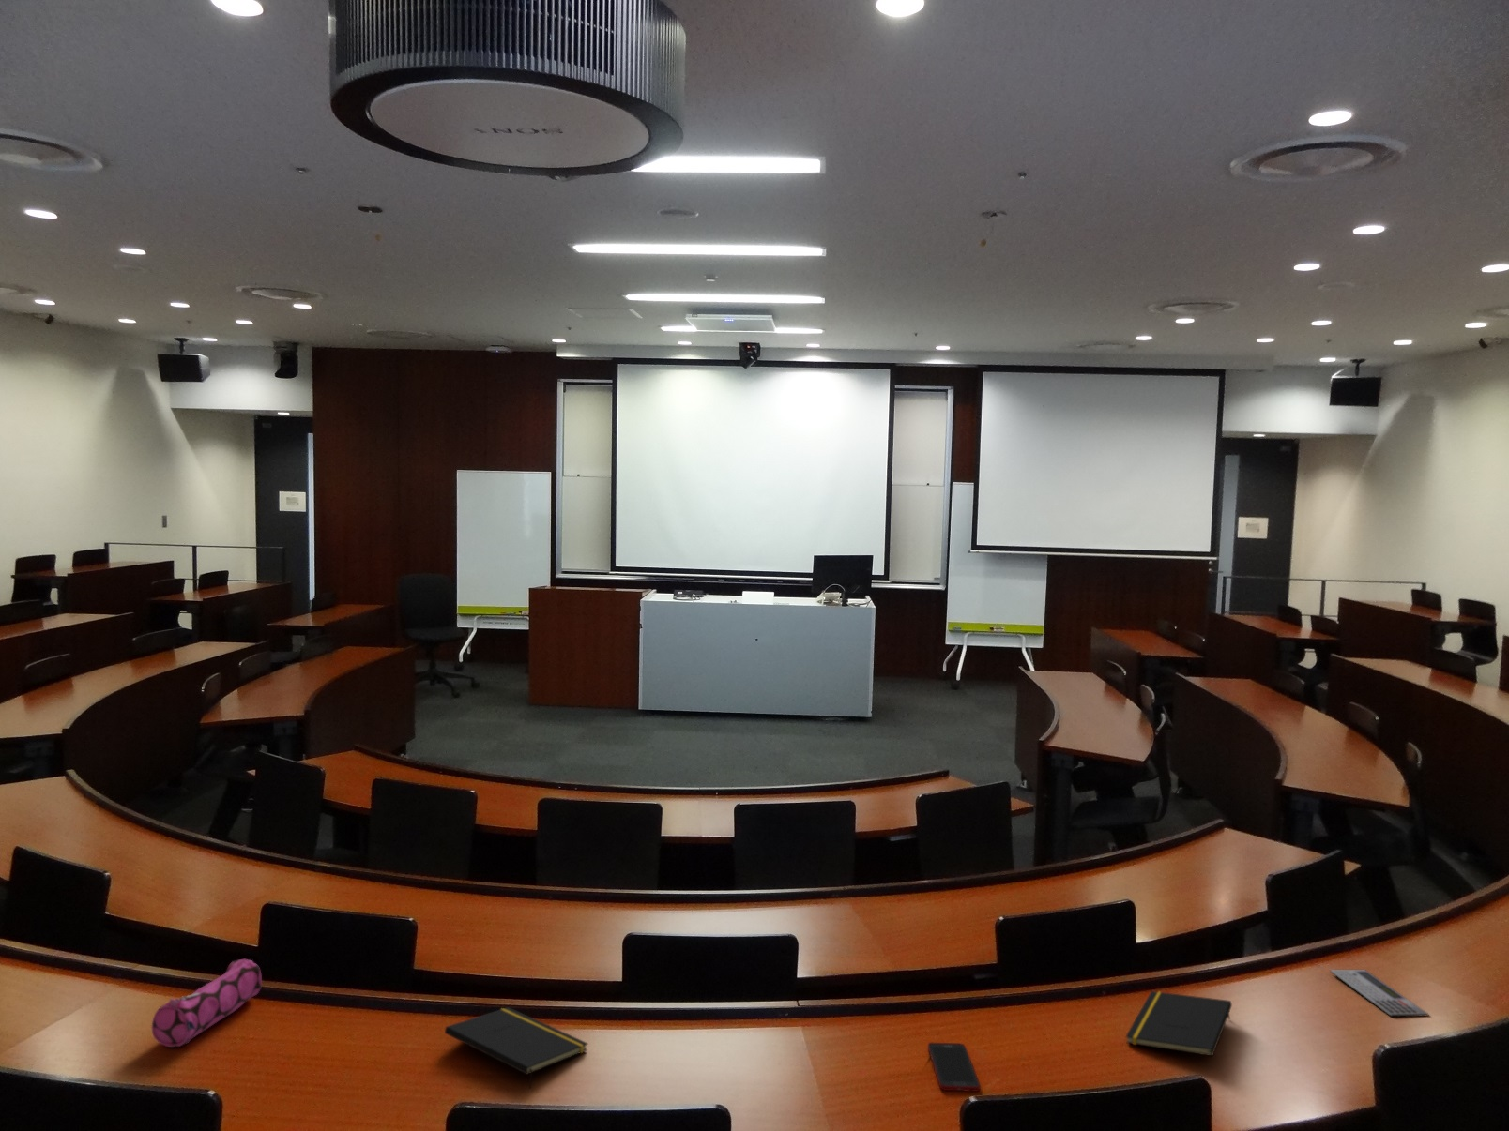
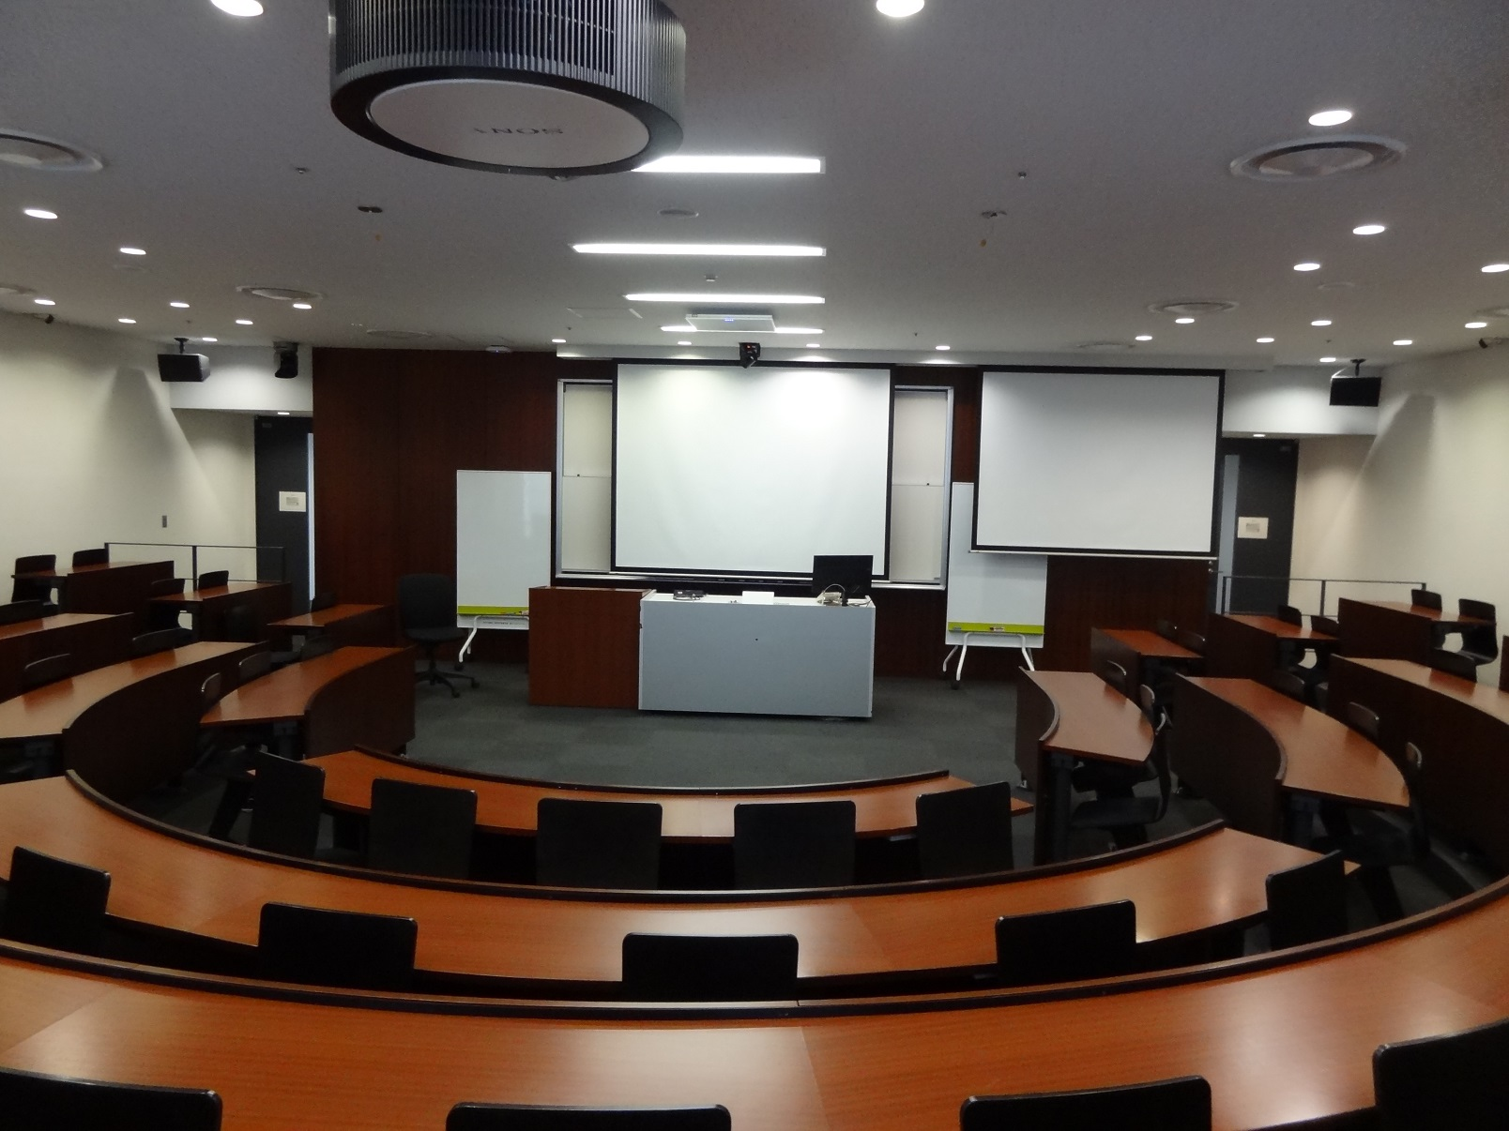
- notepad (516, 1038)
- pencil case (211, 998)
- calculator (1377, 991)
- cell phone (953, 1066)
- notepad (1180, 1022)
